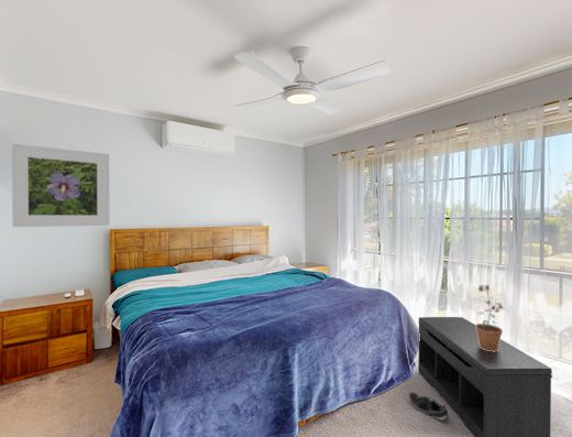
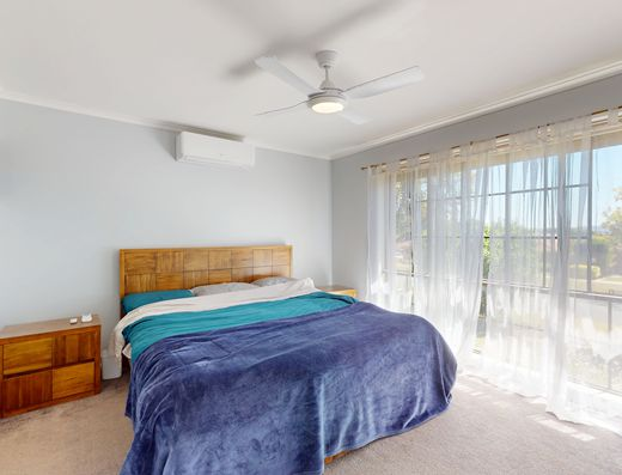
- shoe (427, 403)
- bench (471, 370)
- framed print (64, 187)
- potted plant (490, 316)
